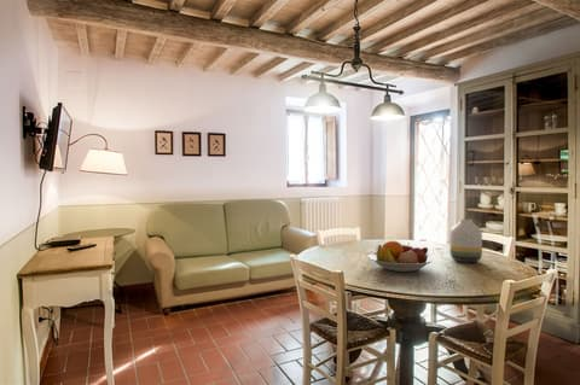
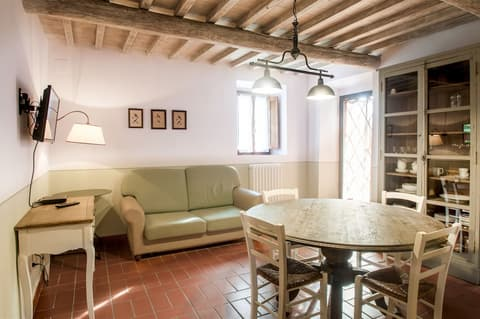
- fruit bowl (400, 253)
- vase (465, 240)
